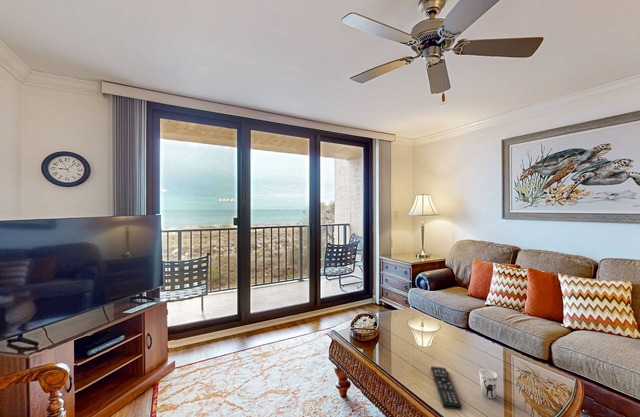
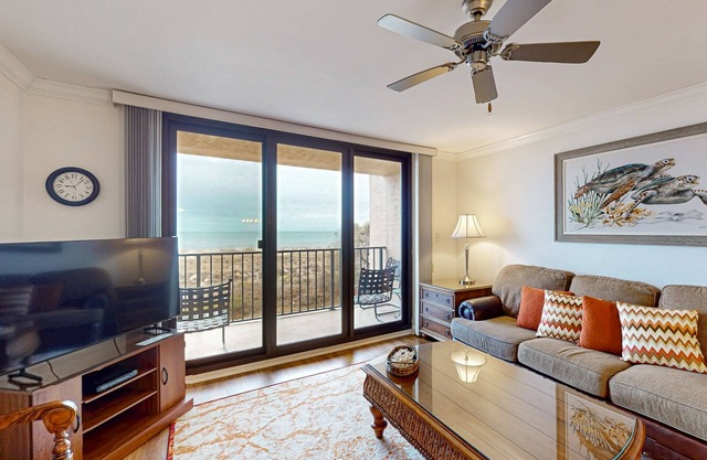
- cup (488, 383)
- remote control (444, 385)
